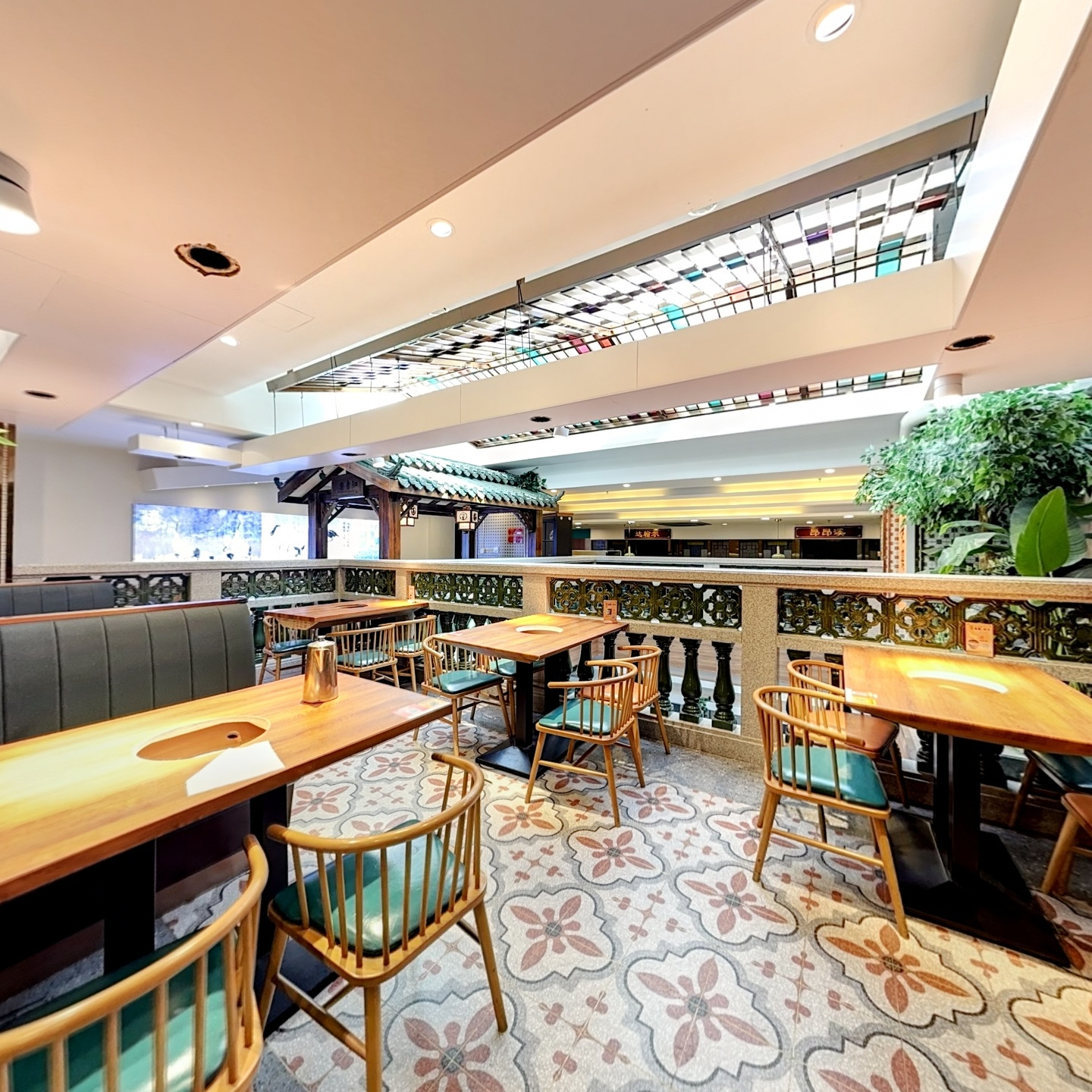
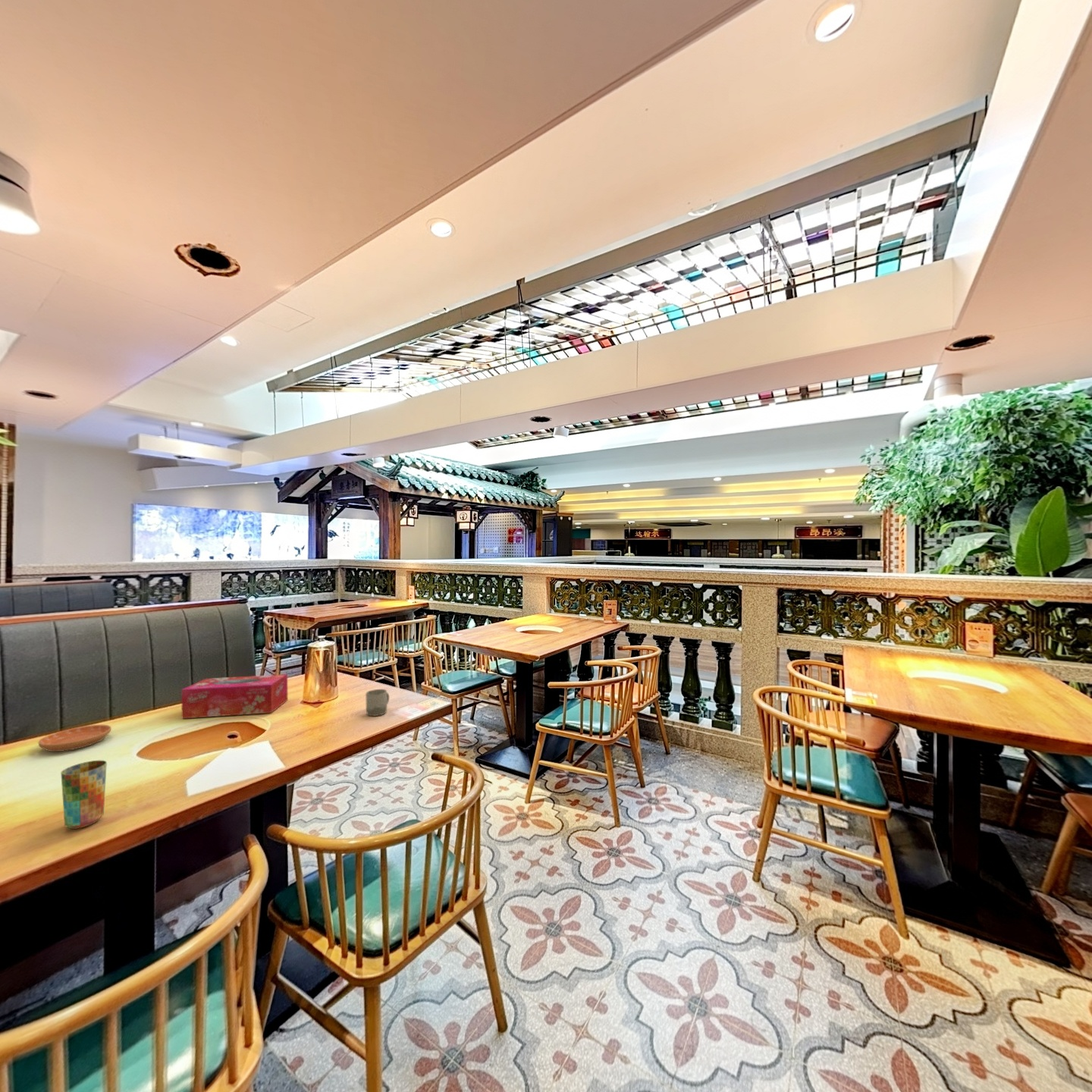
+ saucer (76, 738)
+ tissue box (237, 695)
+ cup (84, 795)
+ cup (379, 701)
